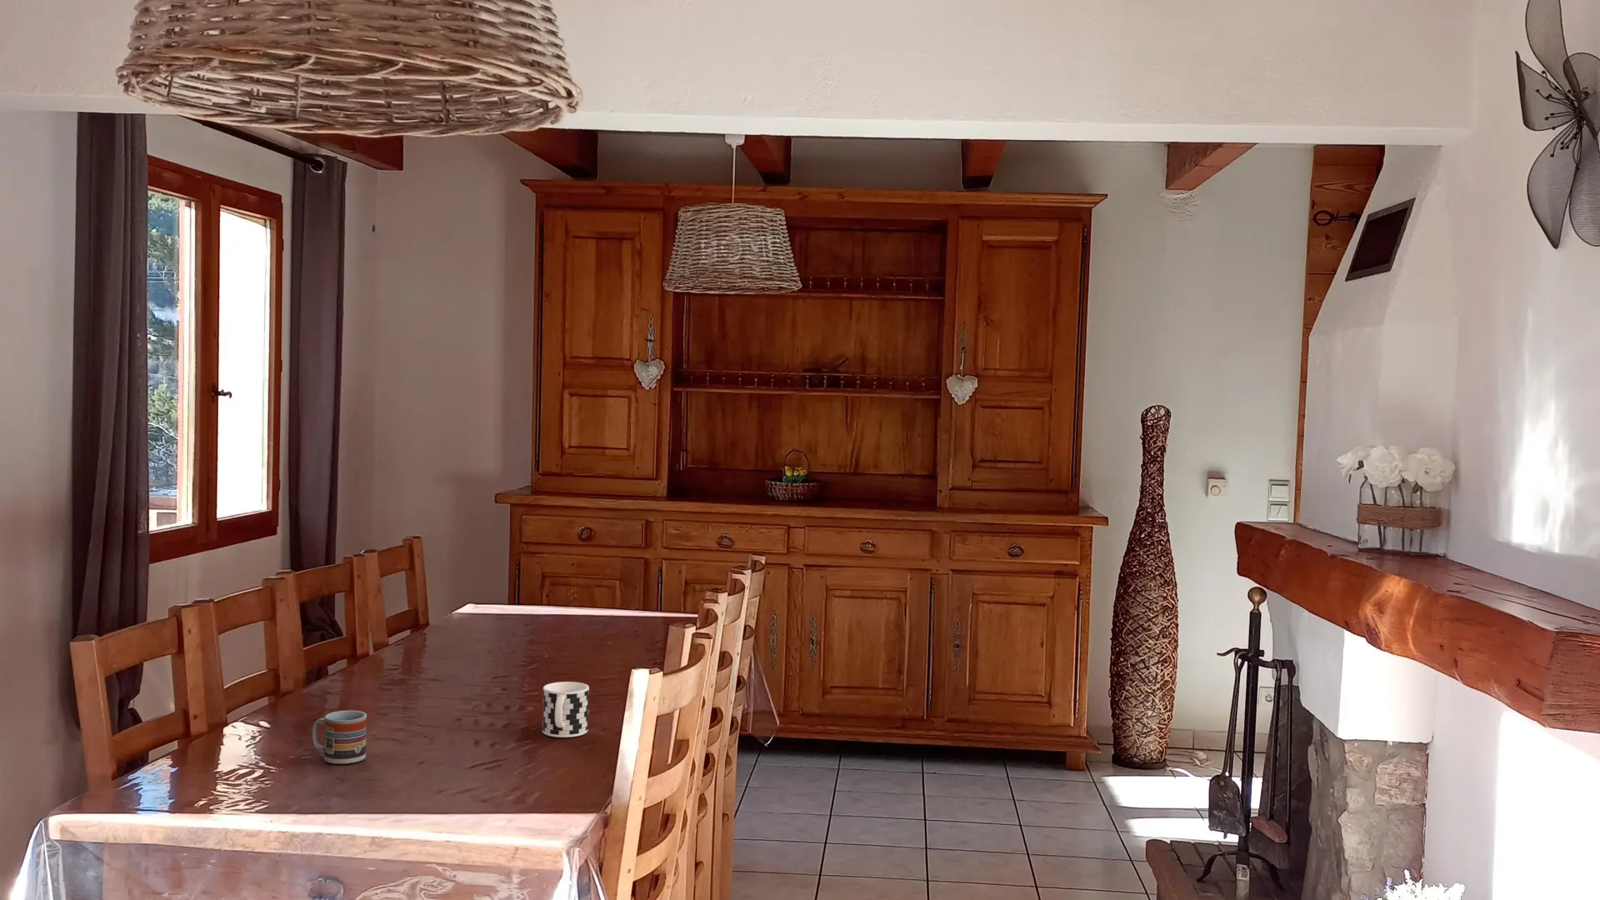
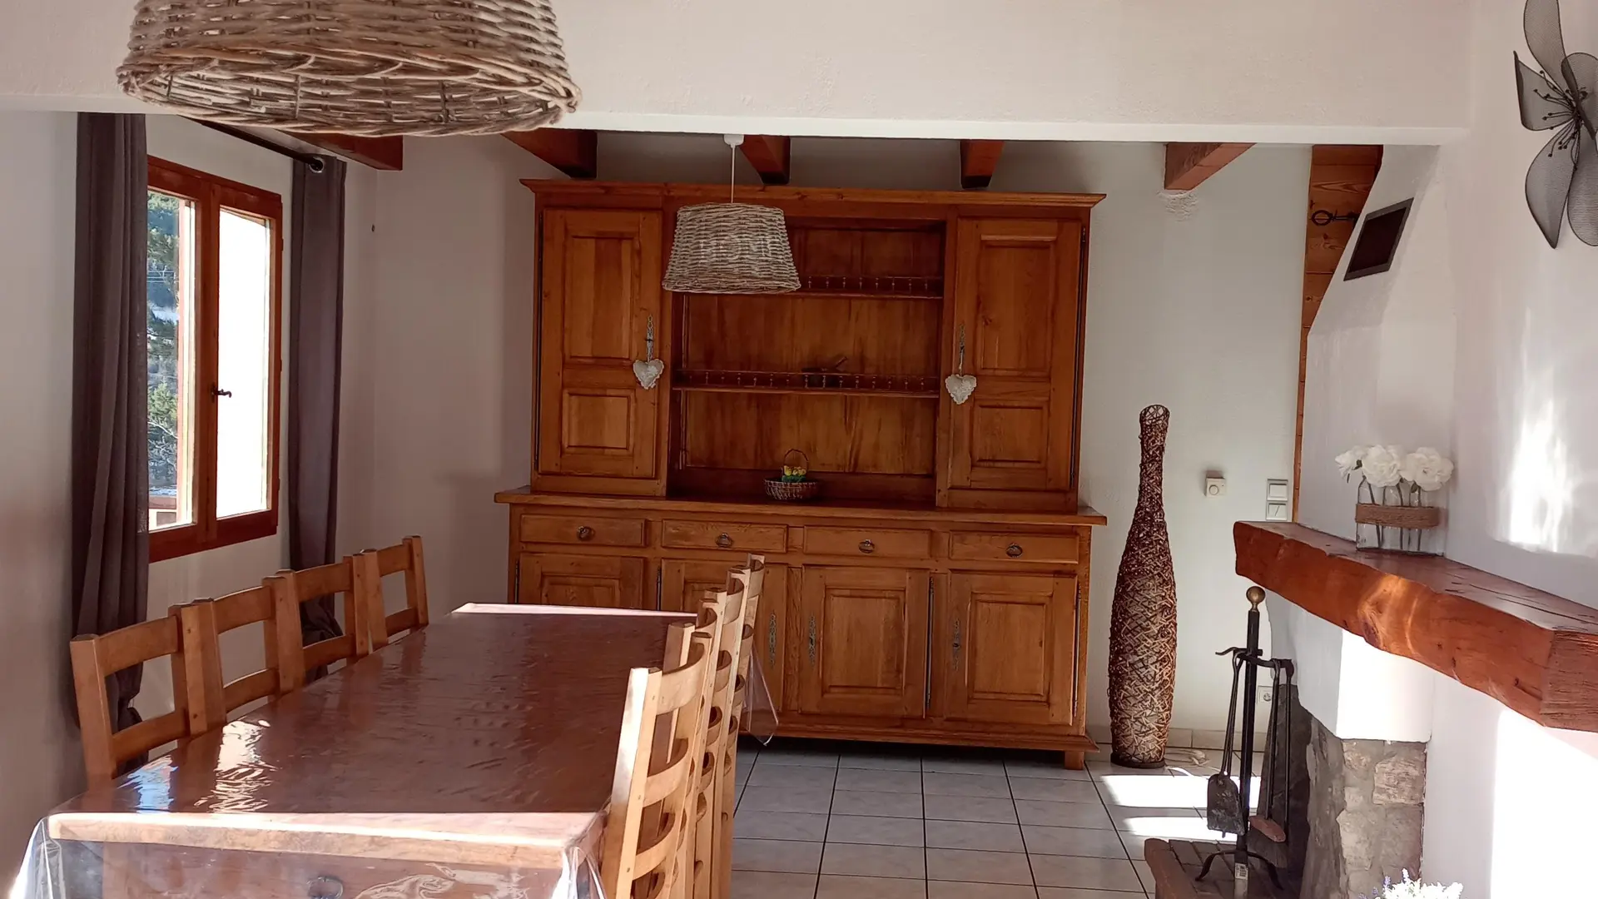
- cup (564, 711)
- cup (337, 736)
